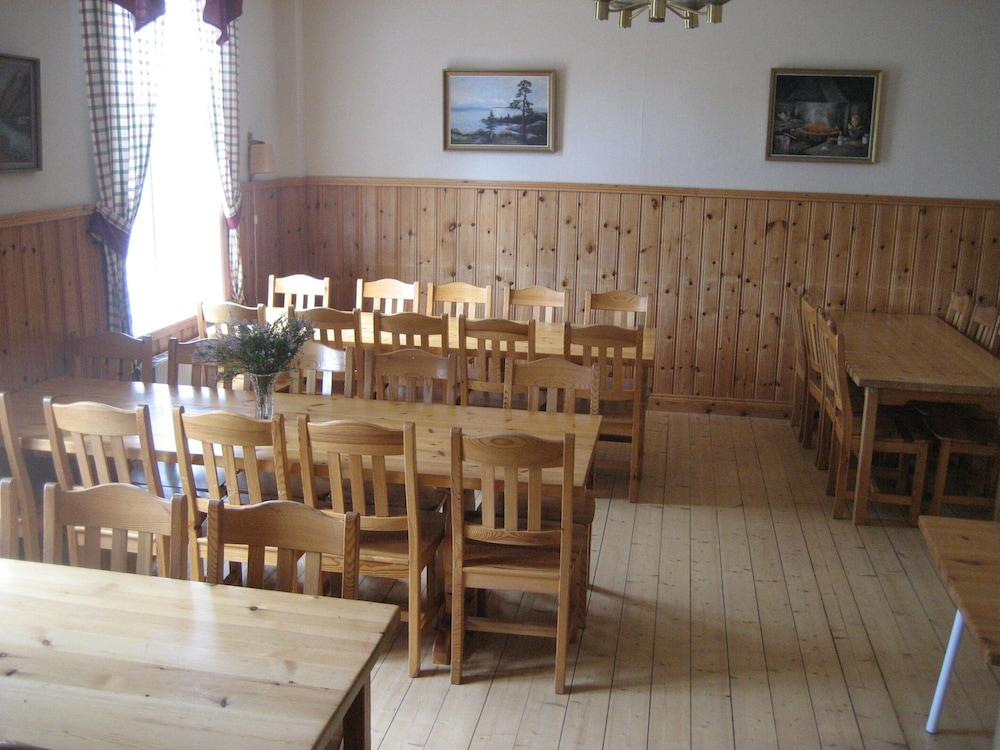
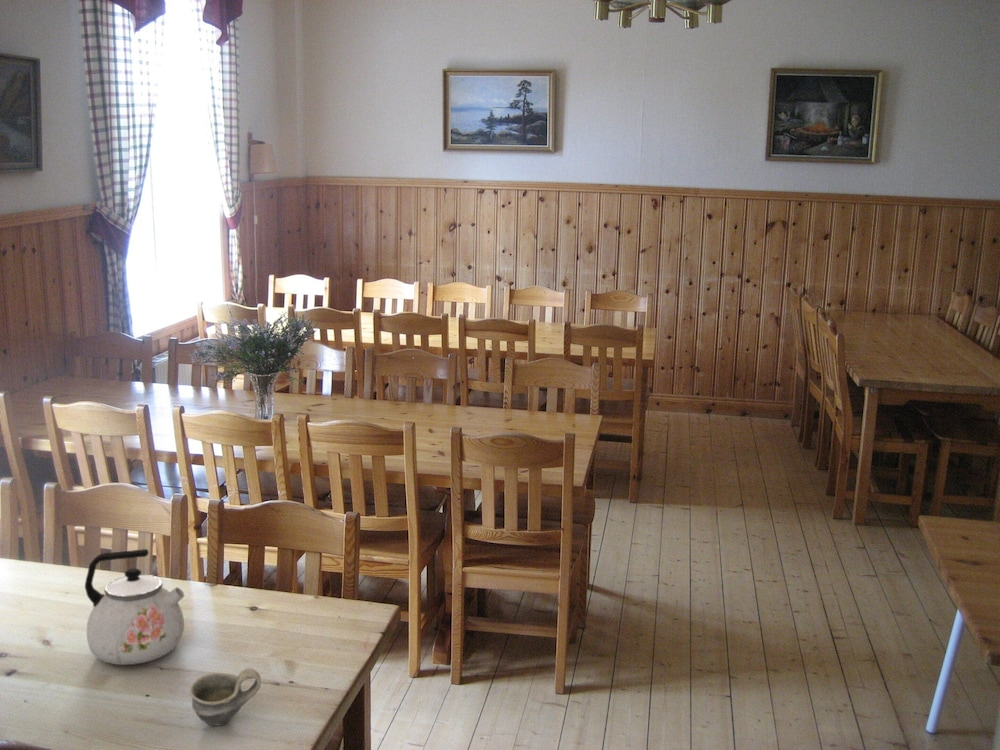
+ kettle (135, 601)
+ cup (222, 697)
